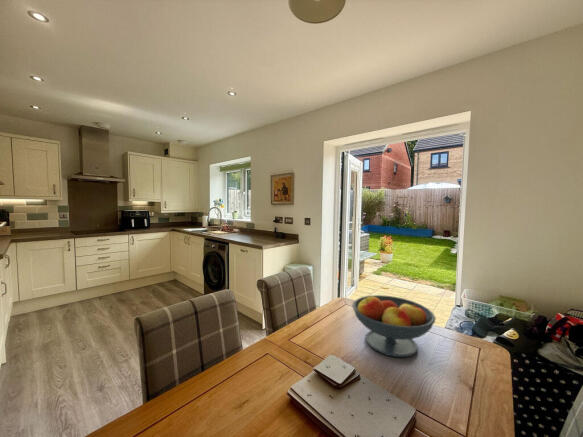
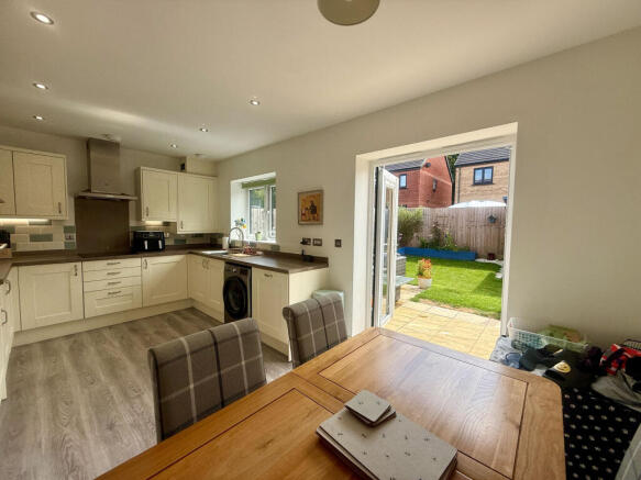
- fruit bowl (391, 319)
